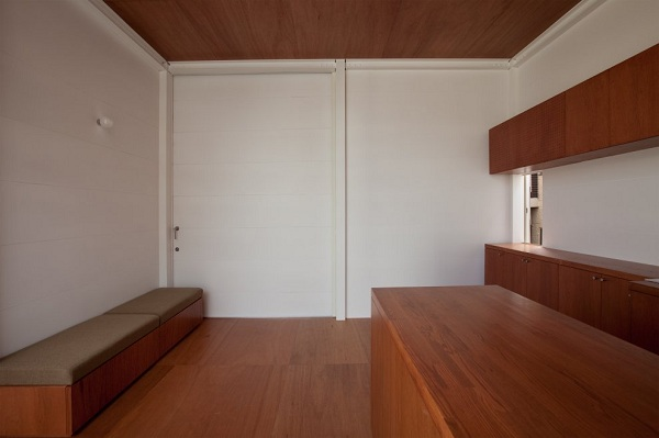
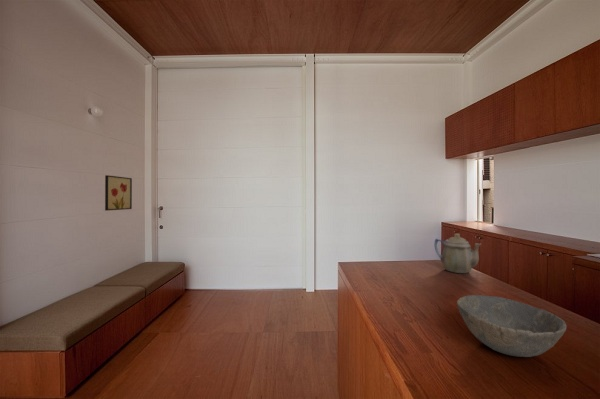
+ wall art (118, 193)
+ teapot (456, 252)
+ bowl (505, 328)
